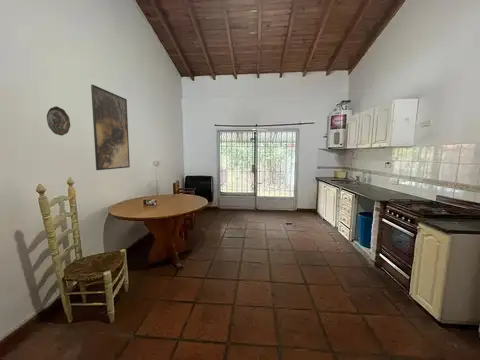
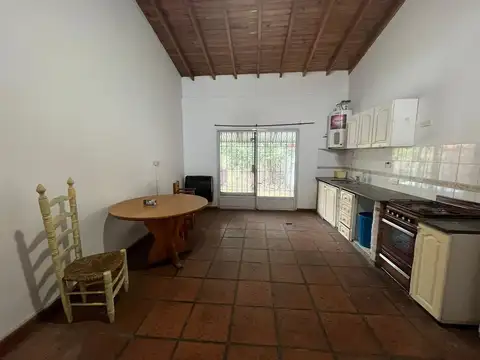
- decorative plate (58, 121)
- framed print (112, 131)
